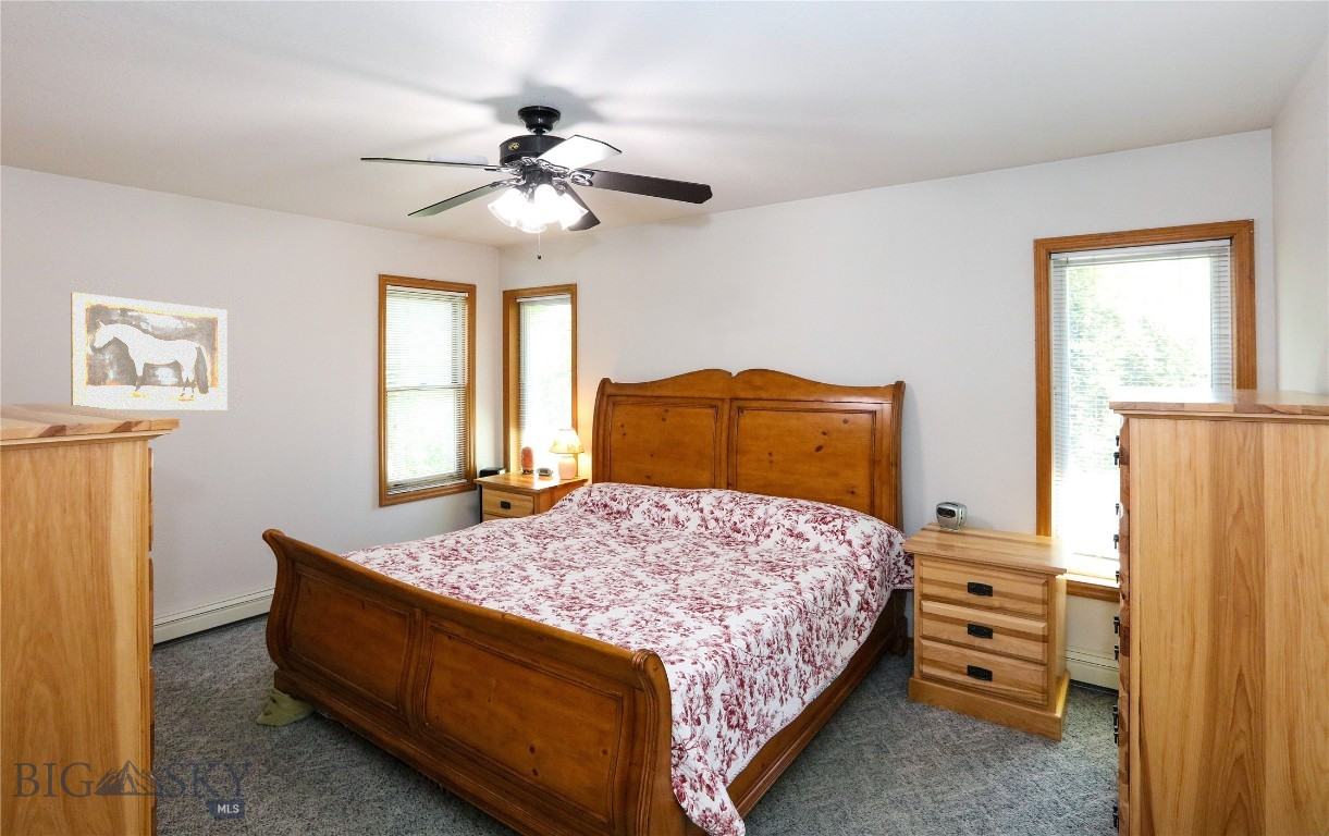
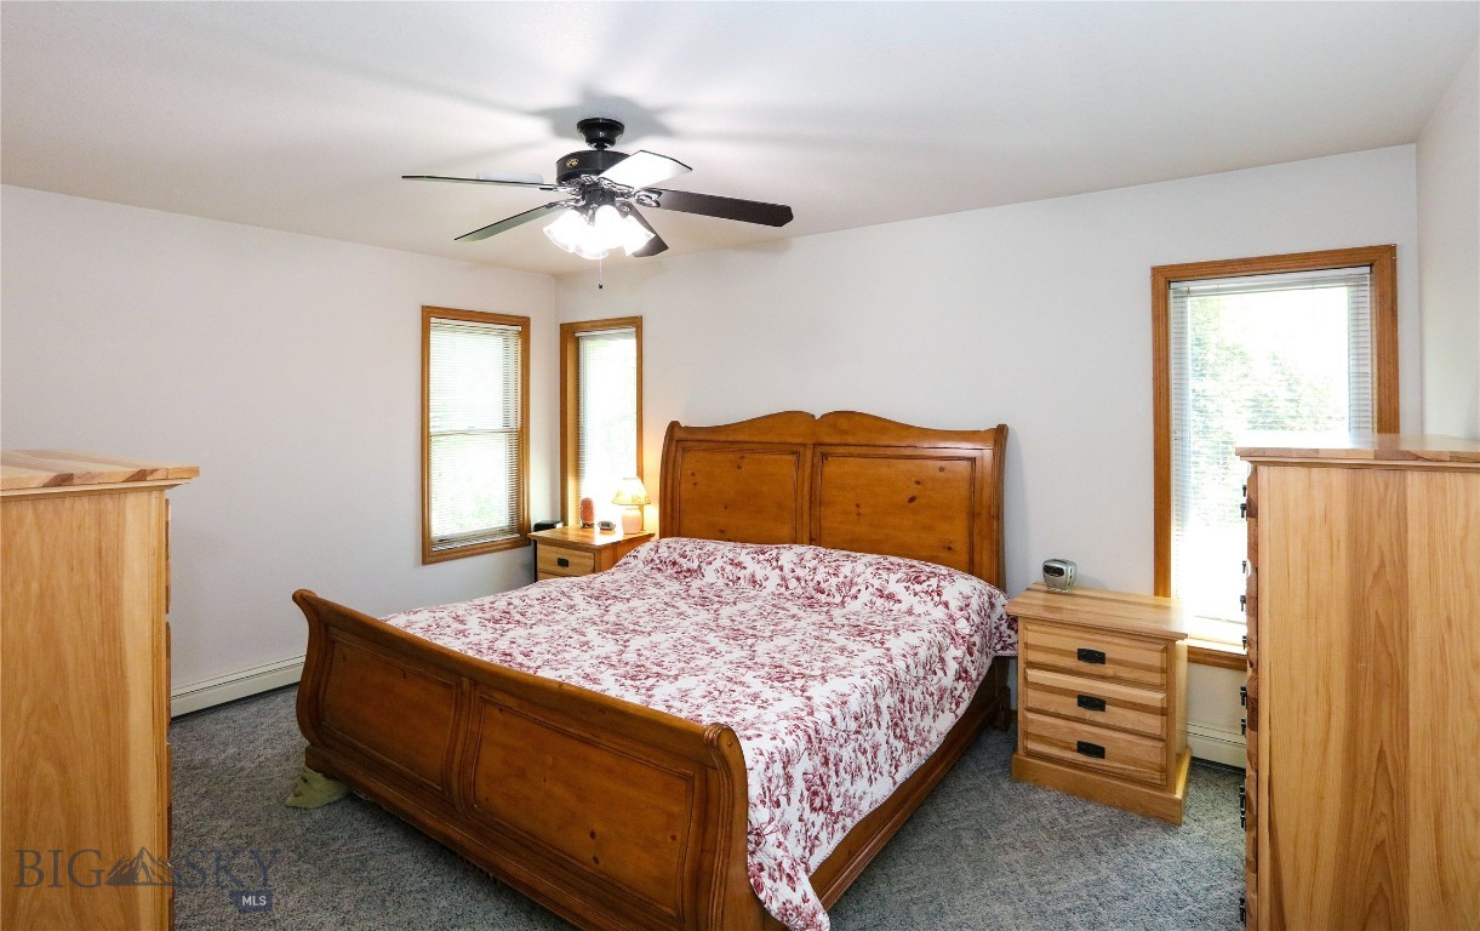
- wall art (155, 355)
